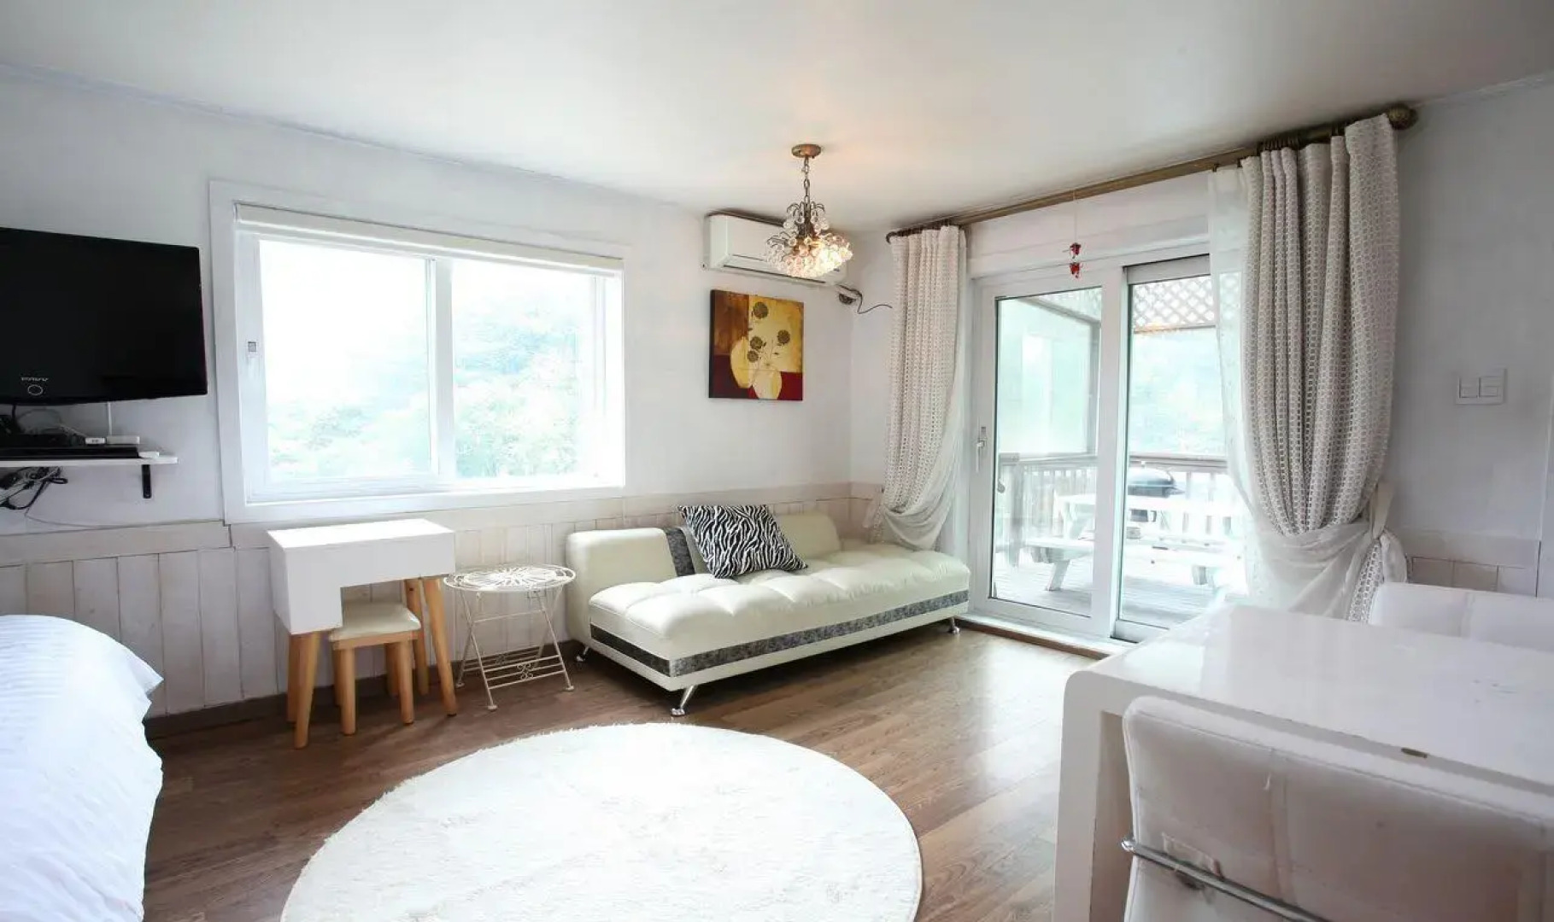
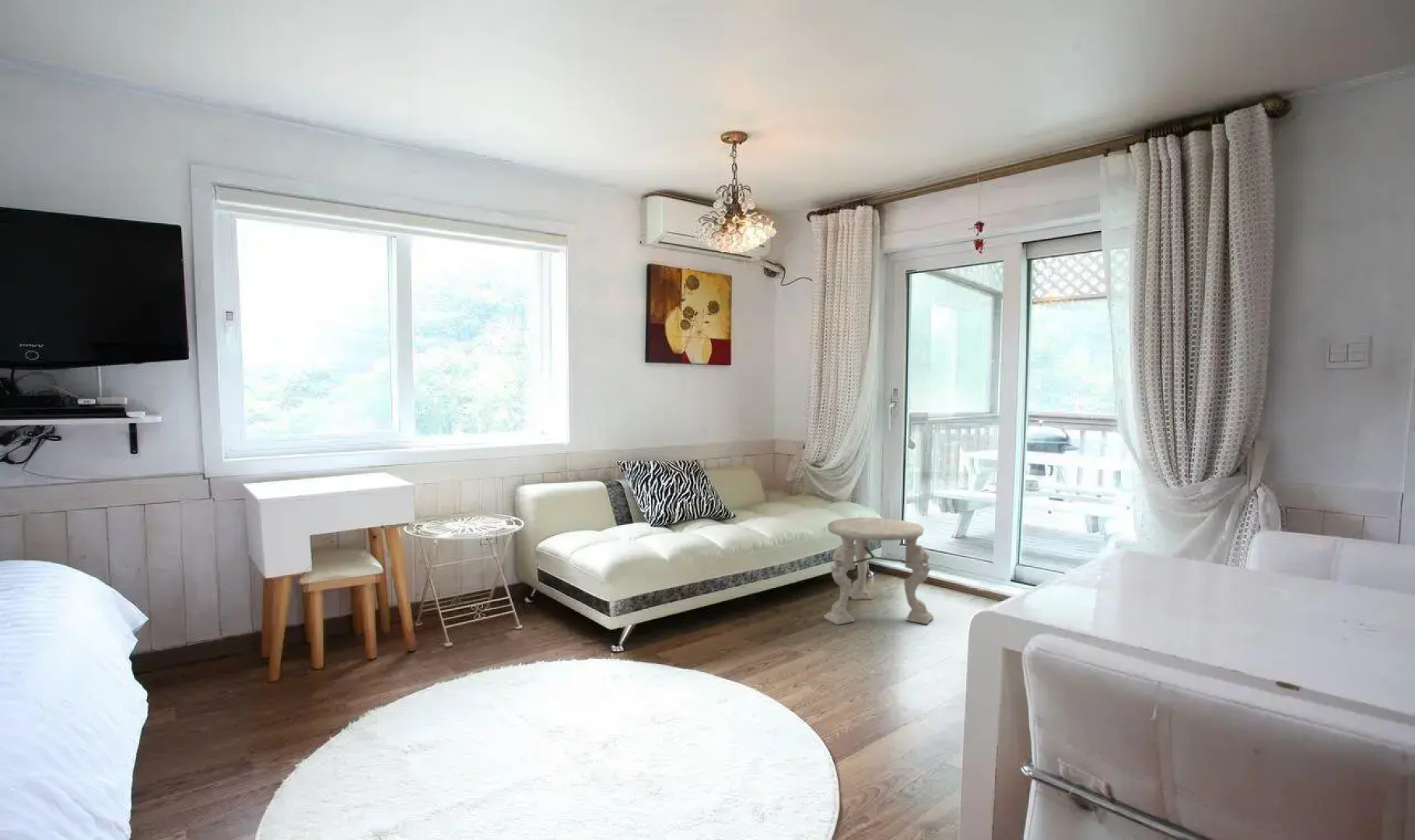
+ side table (867, 569)
